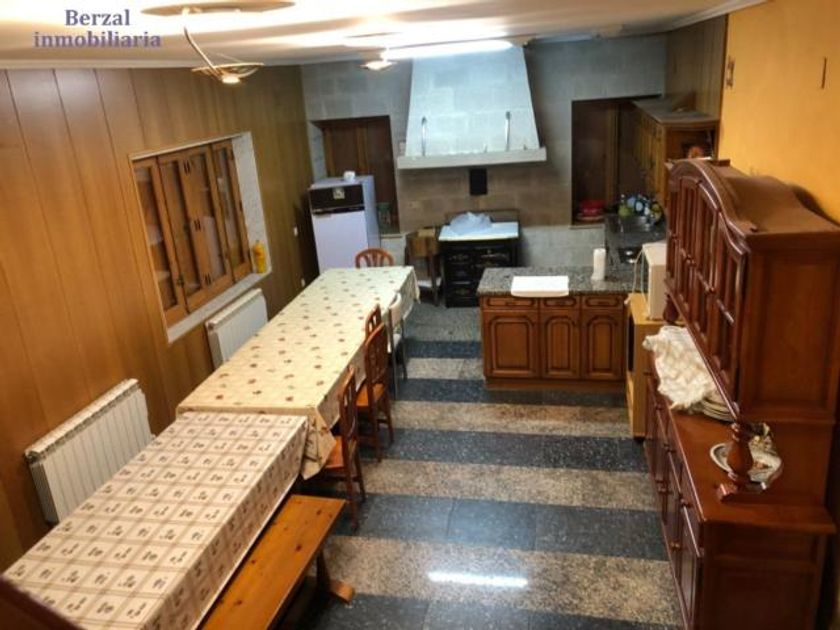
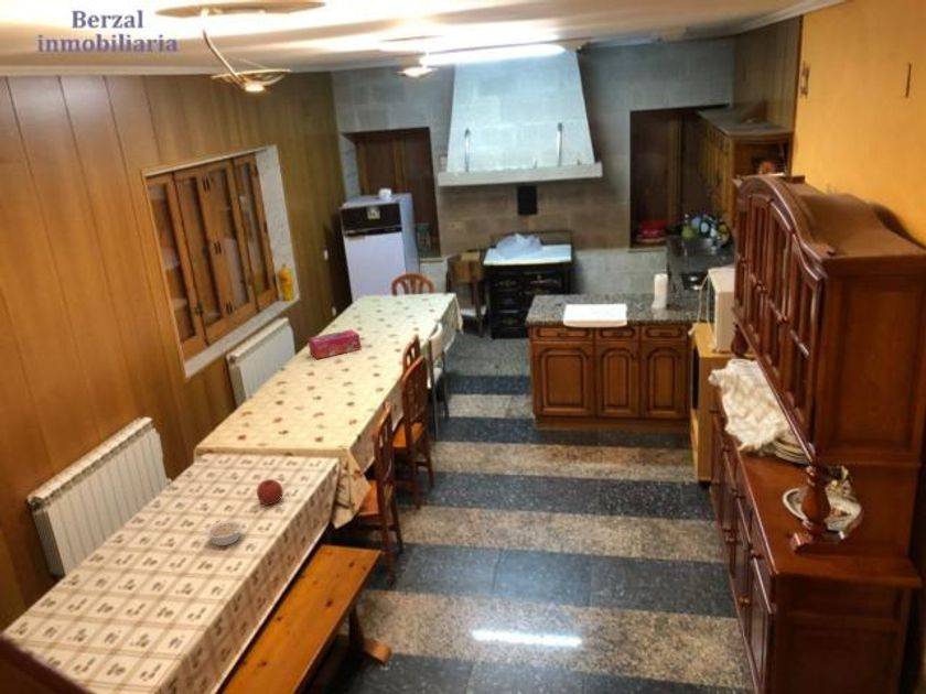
+ fruit (269, 490)
+ tissue box (334, 344)
+ legume (226, 532)
